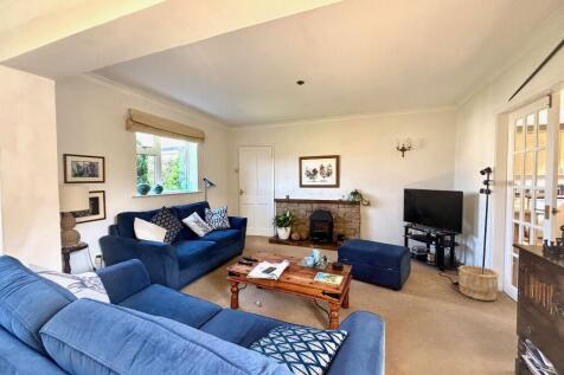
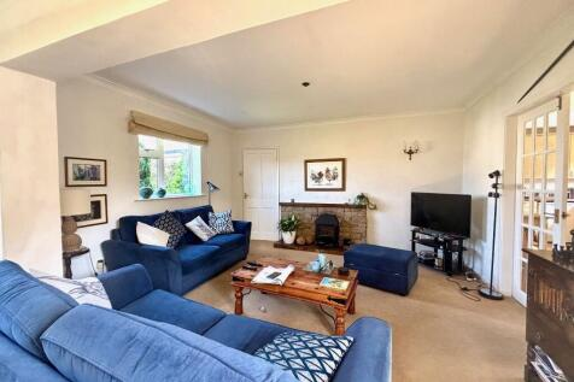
- wooden bucket (478, 282)
